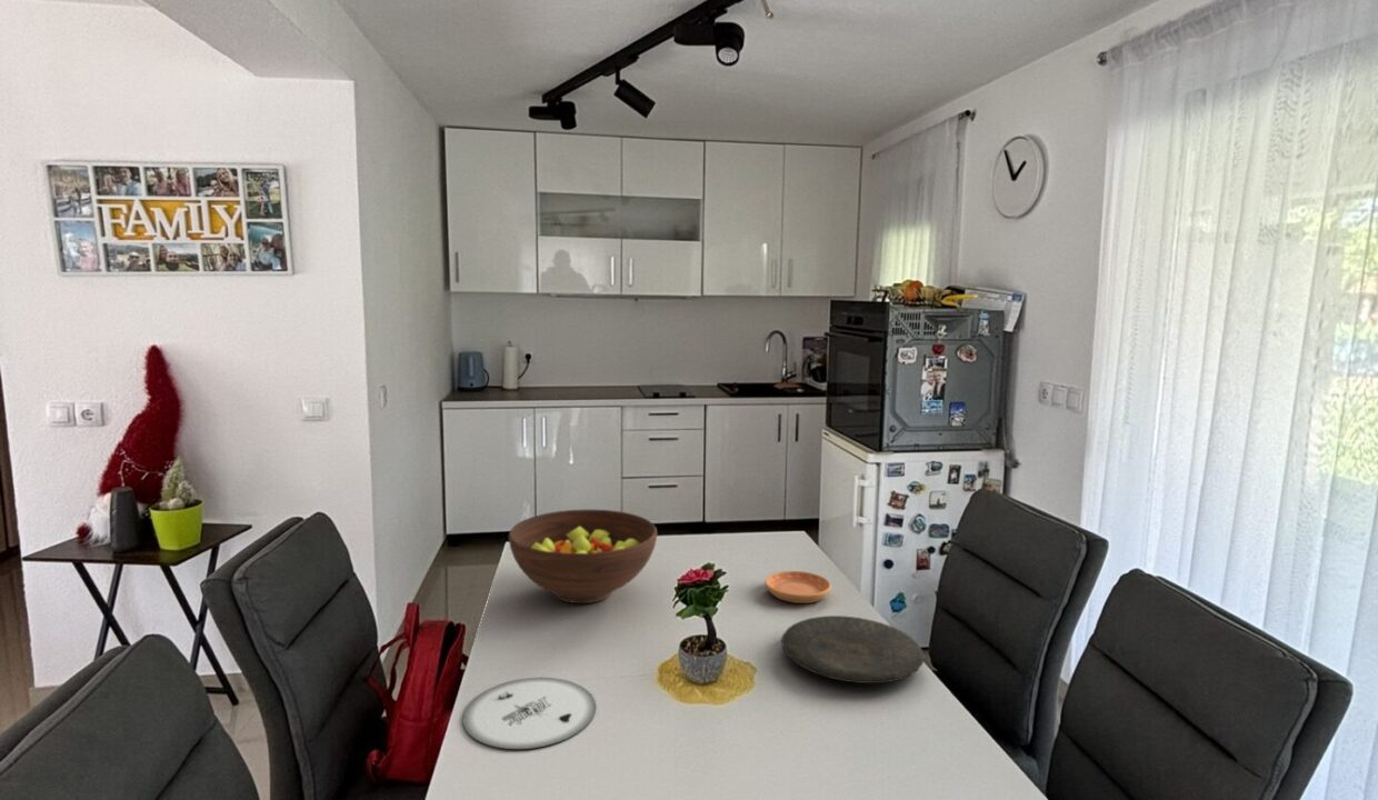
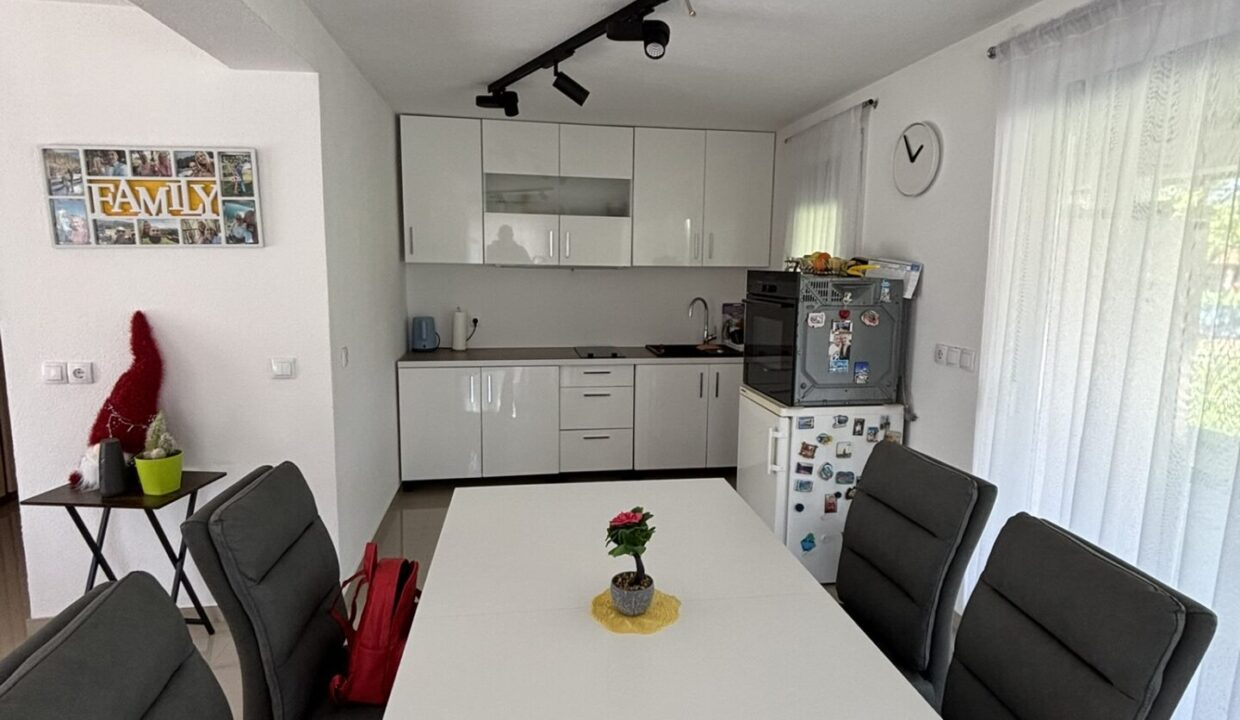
- plate (530, 708)
- fruit bowl (583, 561)
- saucer (797, 587)
- plate (850, 651)
